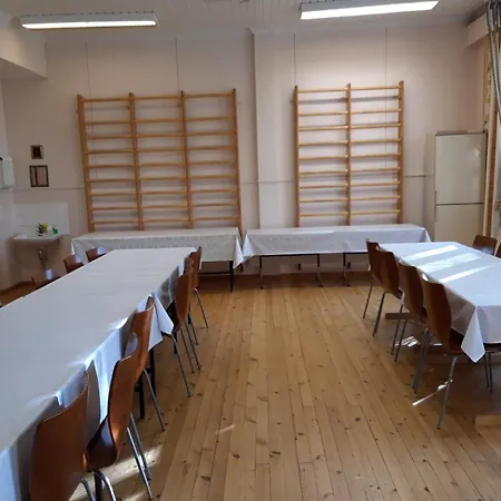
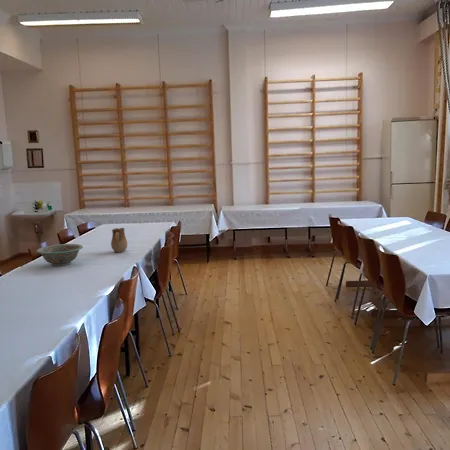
+ decorative bowl (60, 256)
+ ceramic jug (118, 240)
